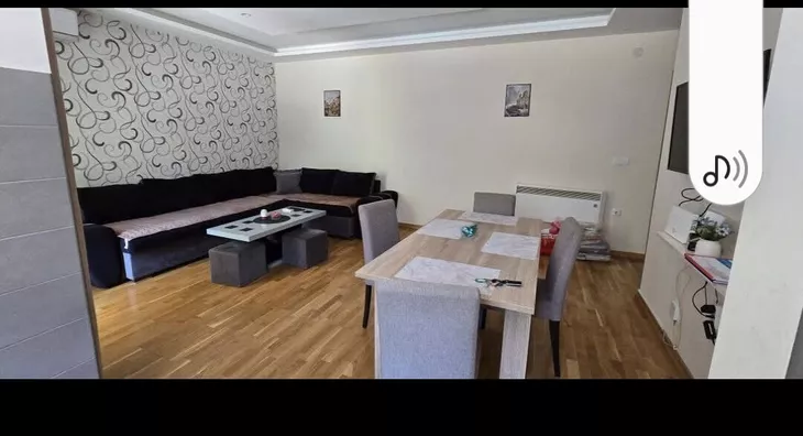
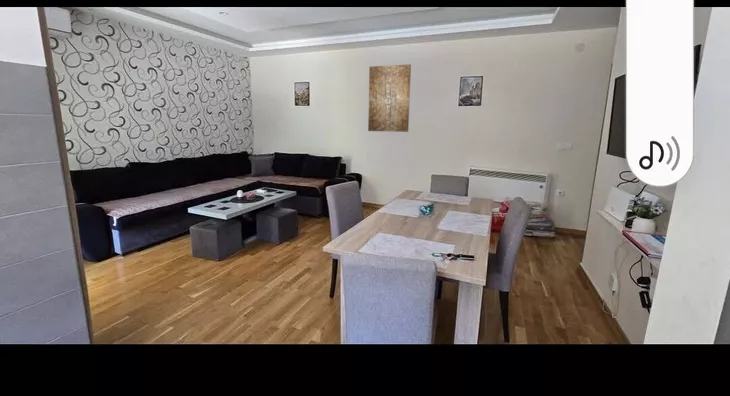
+ wall art (388, 99)
